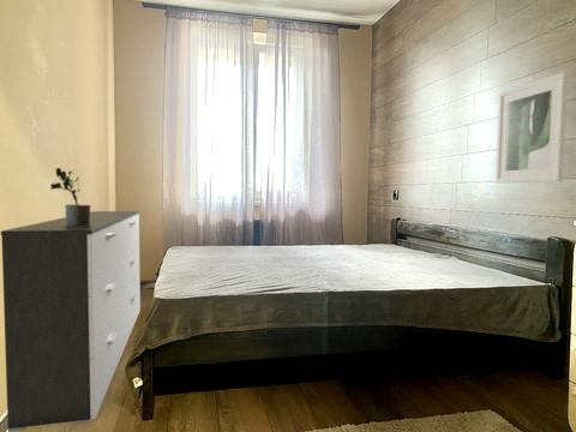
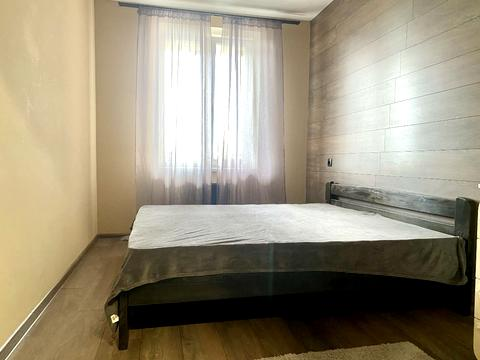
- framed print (527, 133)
- dresser (96, 286)
- potted plant (73, 197)
